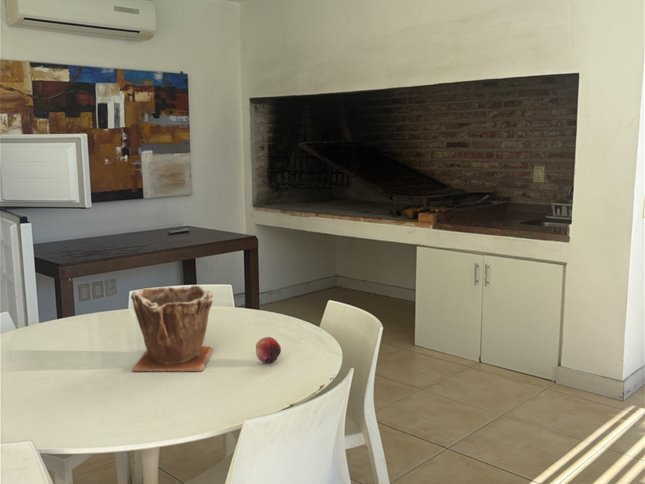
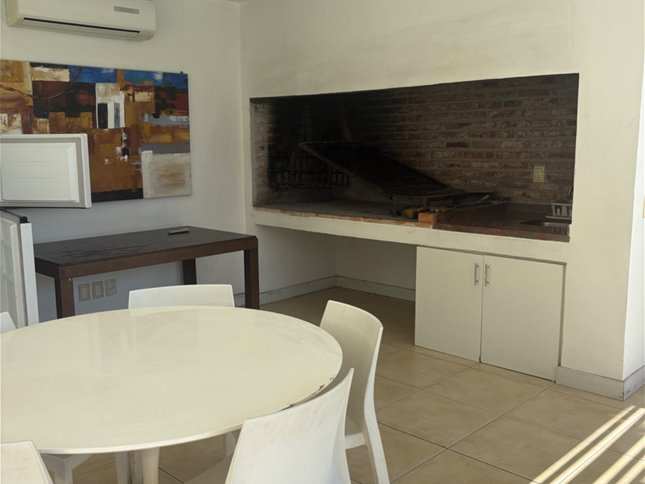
- plant pot (173, 325)
- fruit (268, 350)
